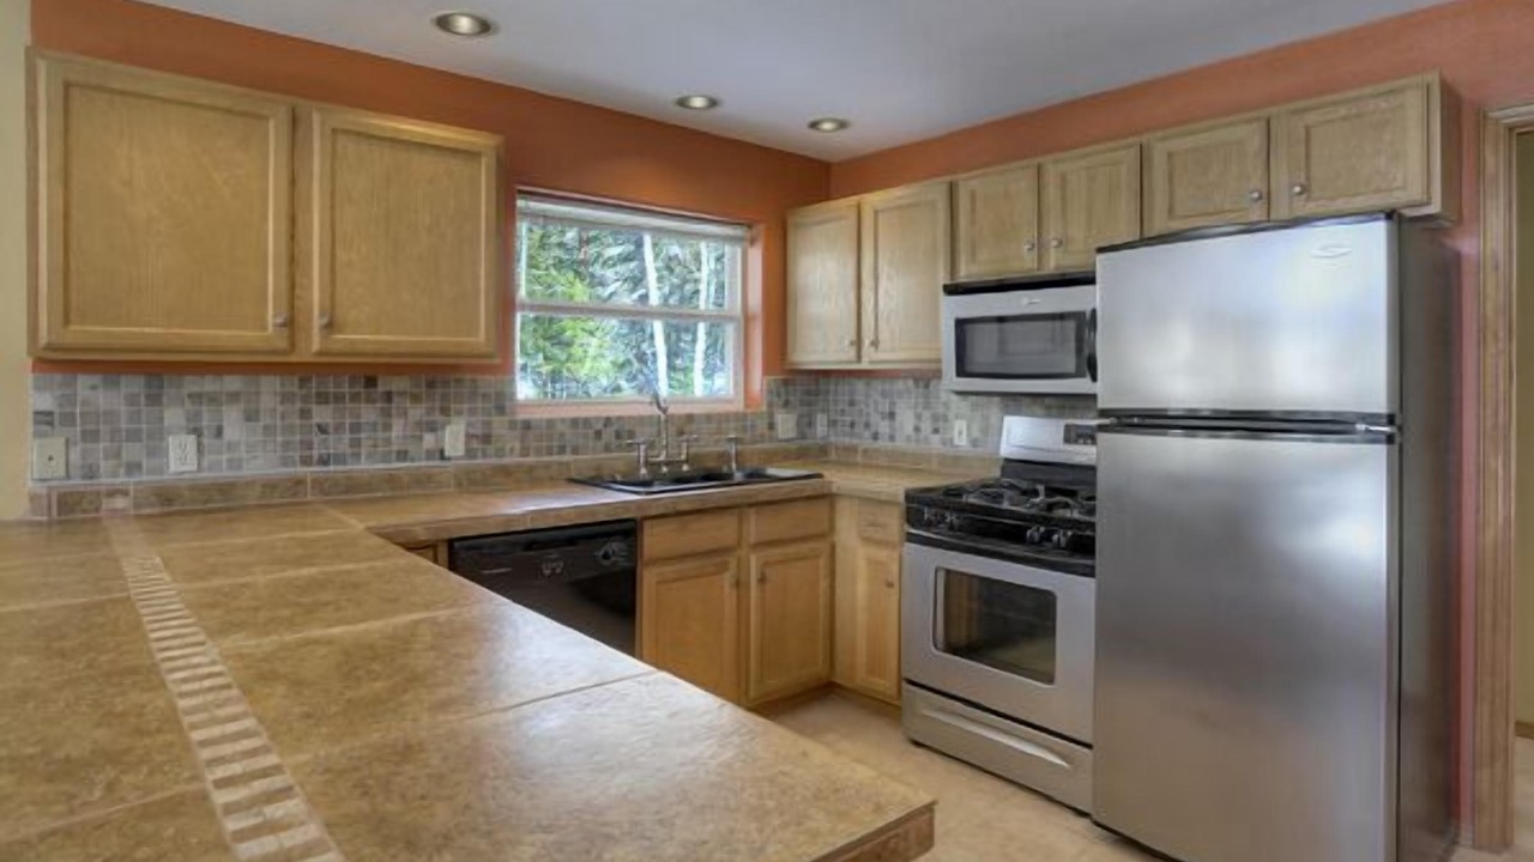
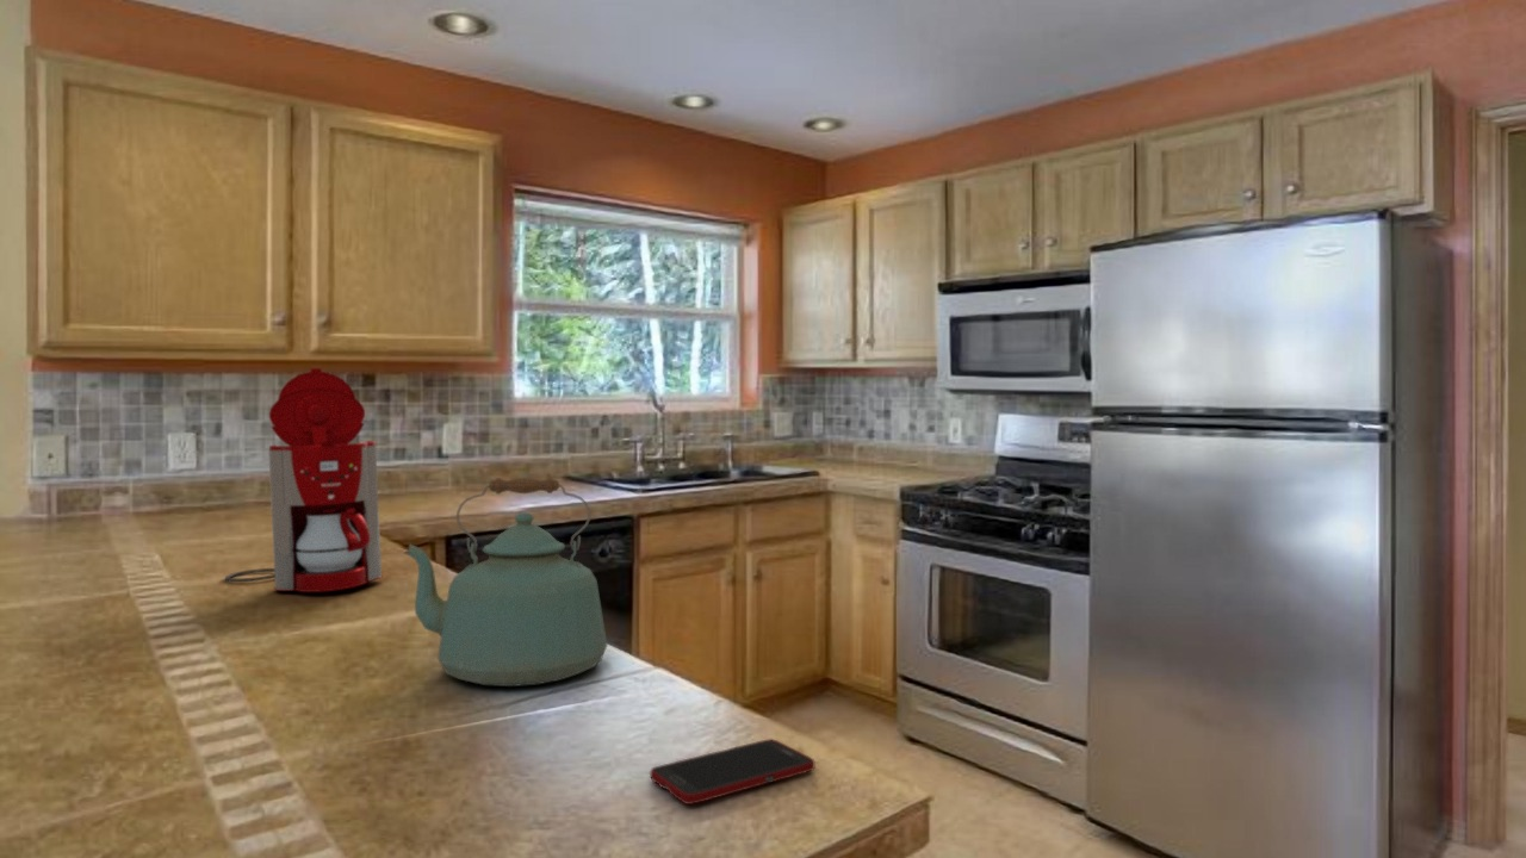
+ kettle (507, 573)
+ cell phone (733, 769)
+ coffee maker (303, 473)
